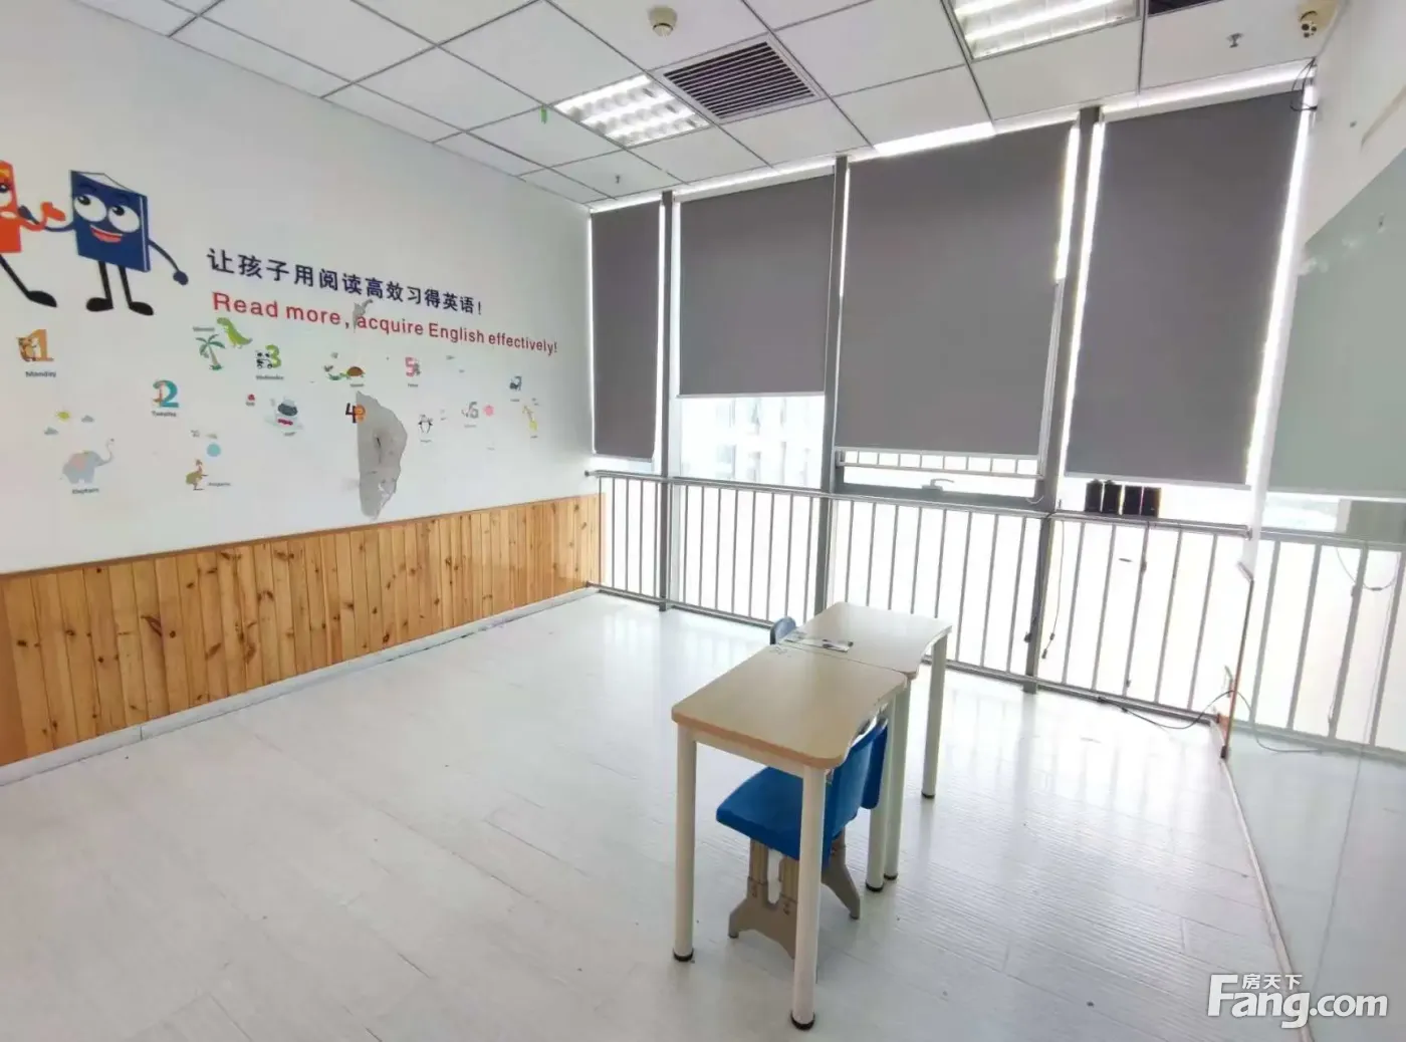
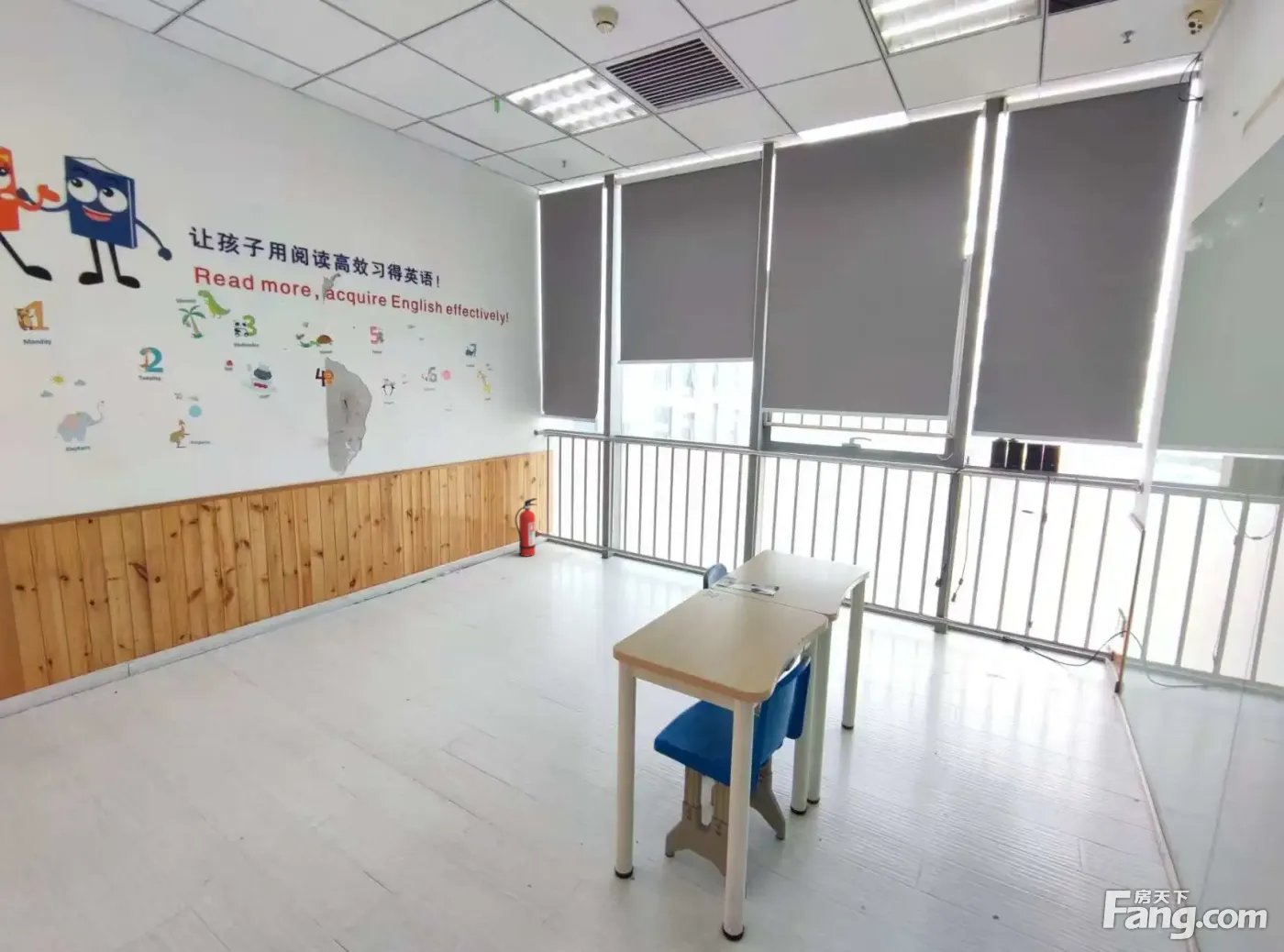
+ fire extinguisher (526, 527)
